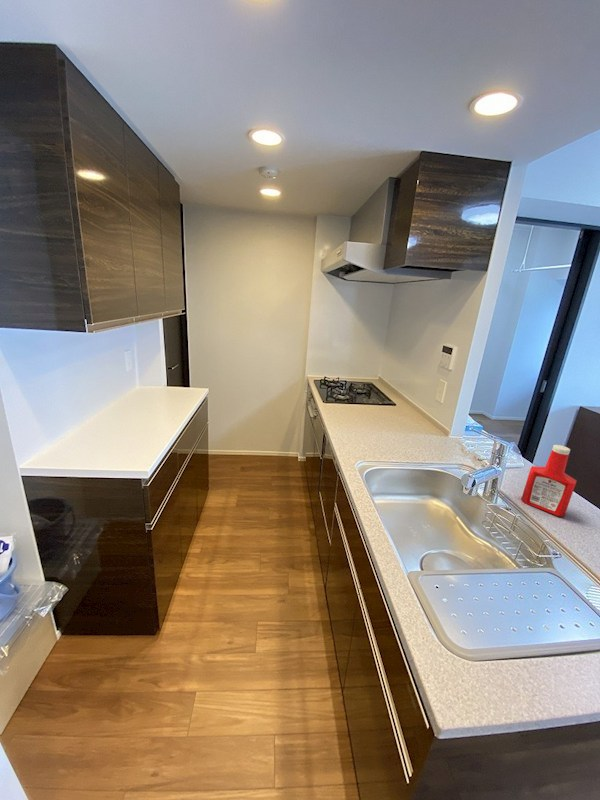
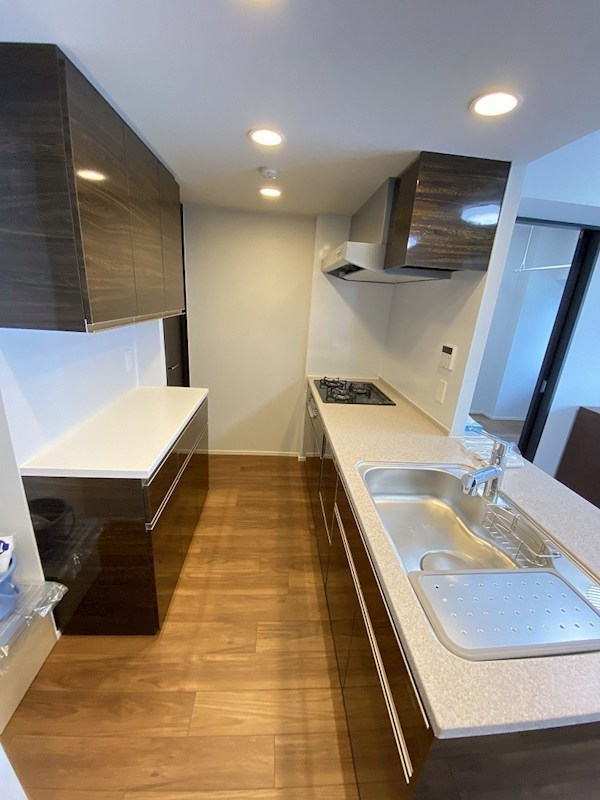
- soap bottle (551, 477)
